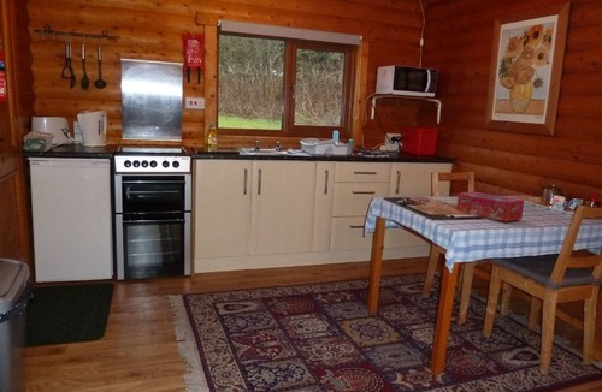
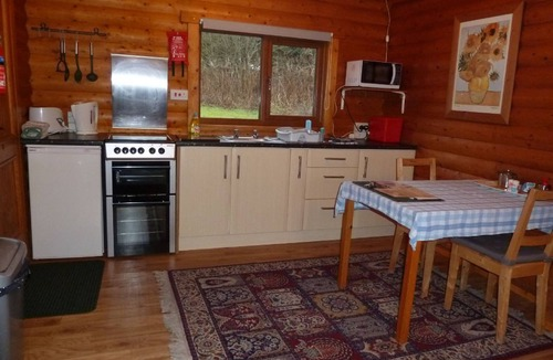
- tissue box (489, 206)
